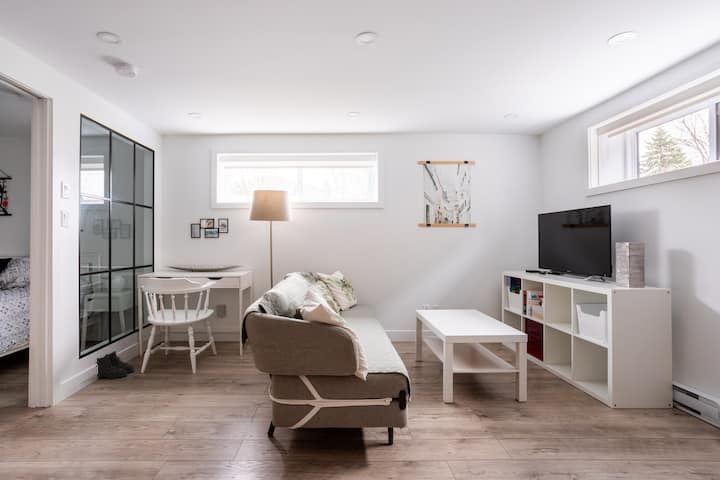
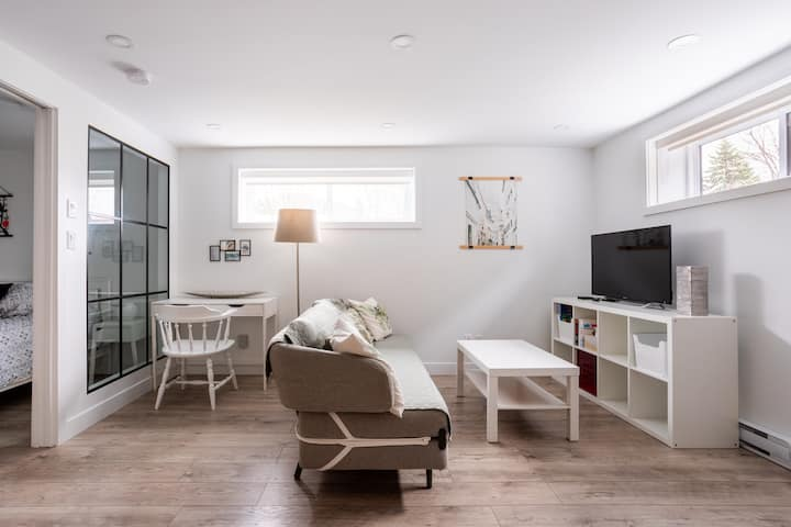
- boots (115, 363)
